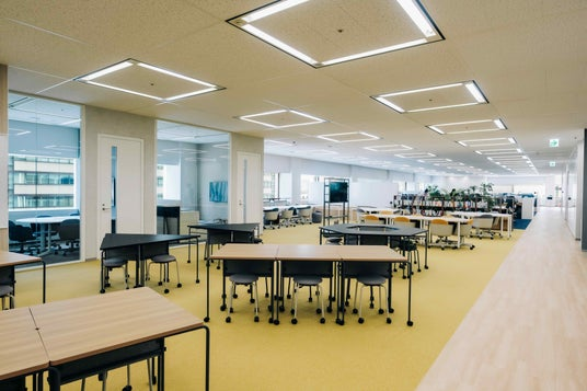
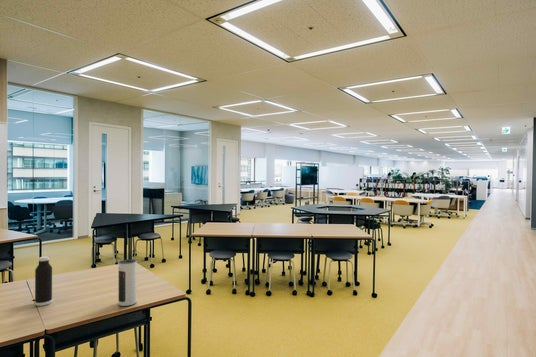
+ speaker (127, 281)
+ water bottle (43, 280)
